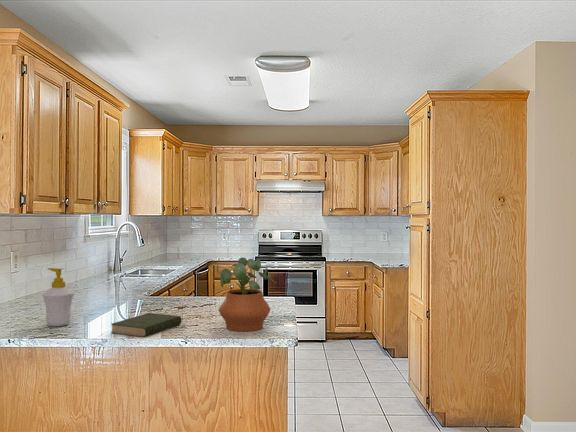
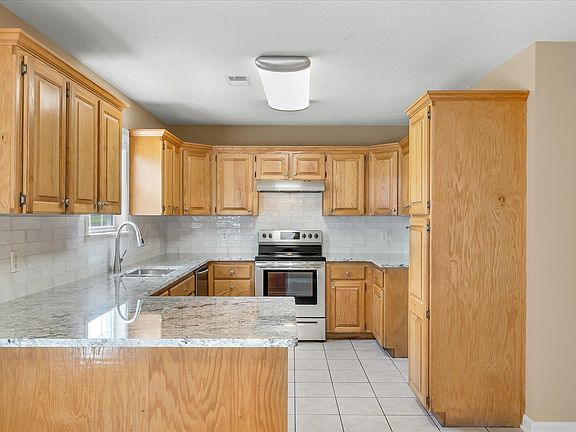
- book (147, 324)
- potted plant (248, 291)
- soap bottle (58, 296)
